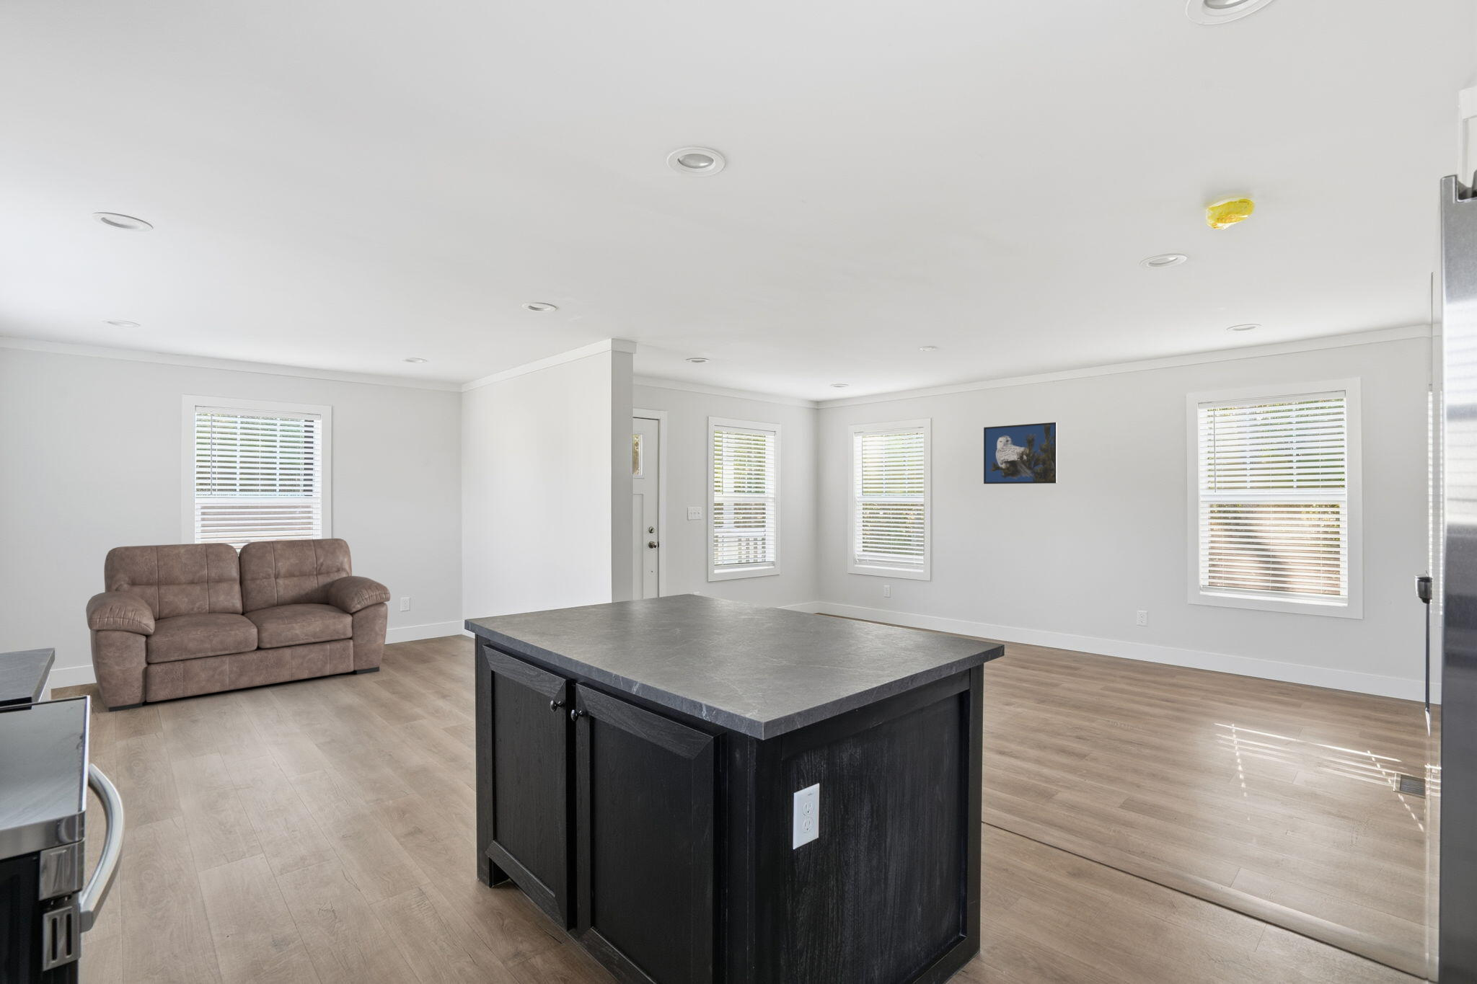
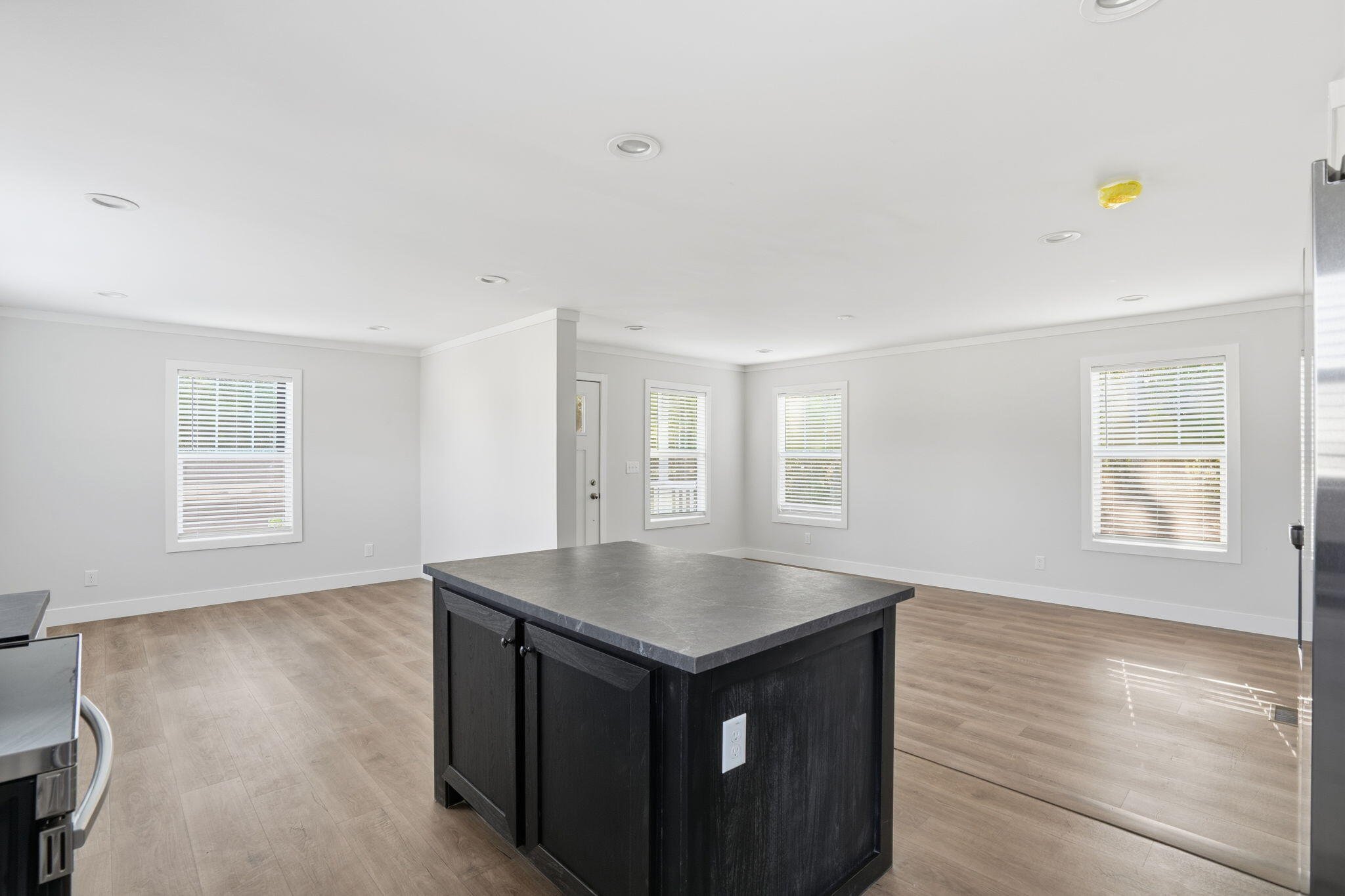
- sofa (245, 612)
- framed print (1019, 455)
